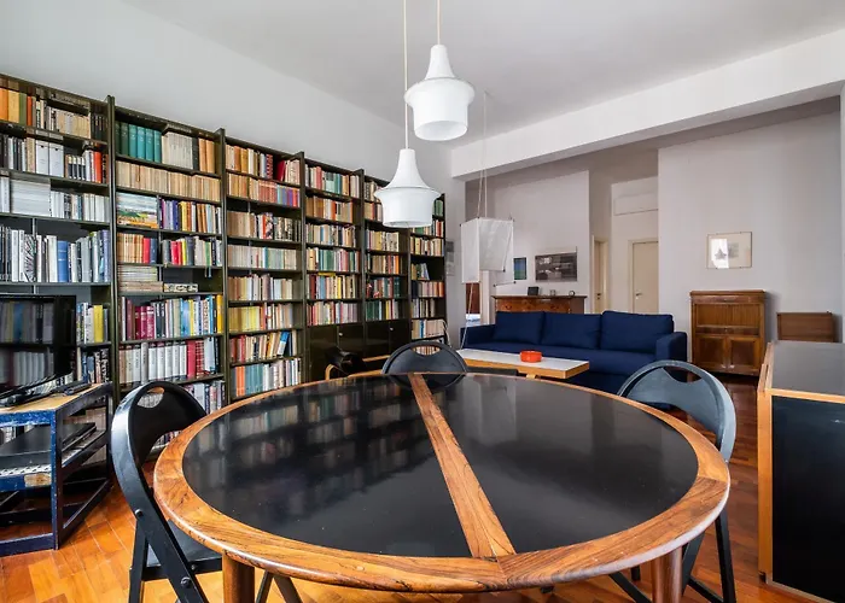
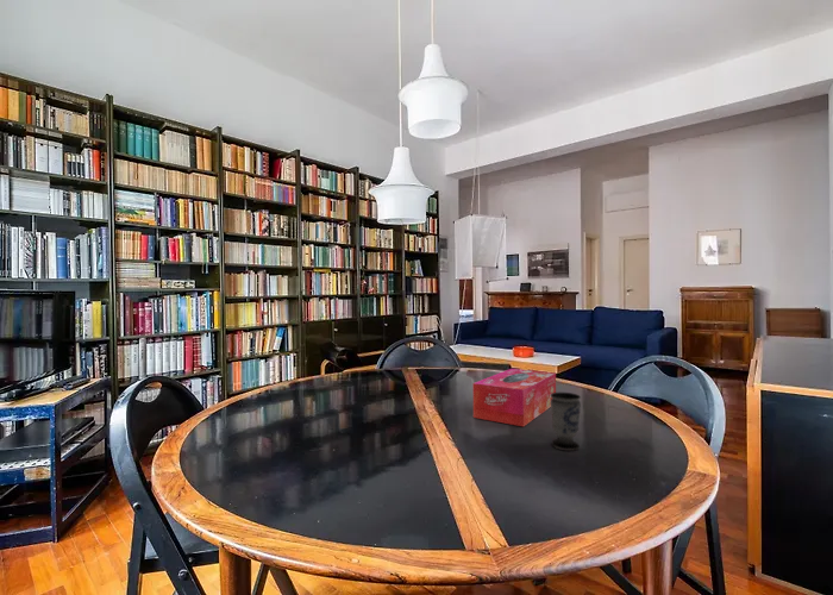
+ cup (565, 420)
+ tissue box (516, 393)
